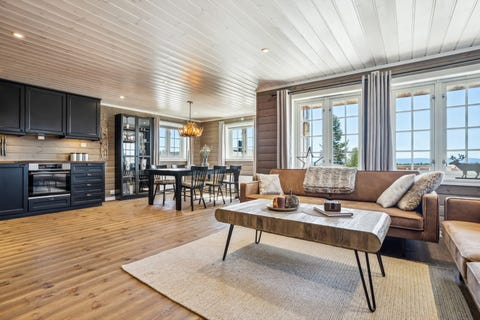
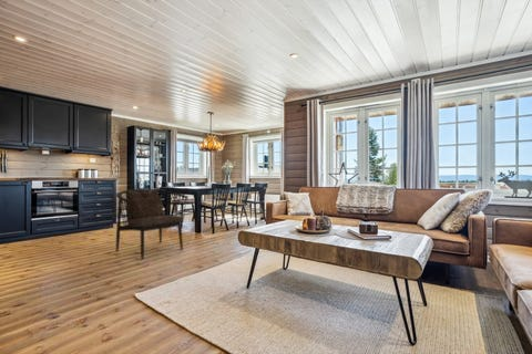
+ armchair (150, 219)
